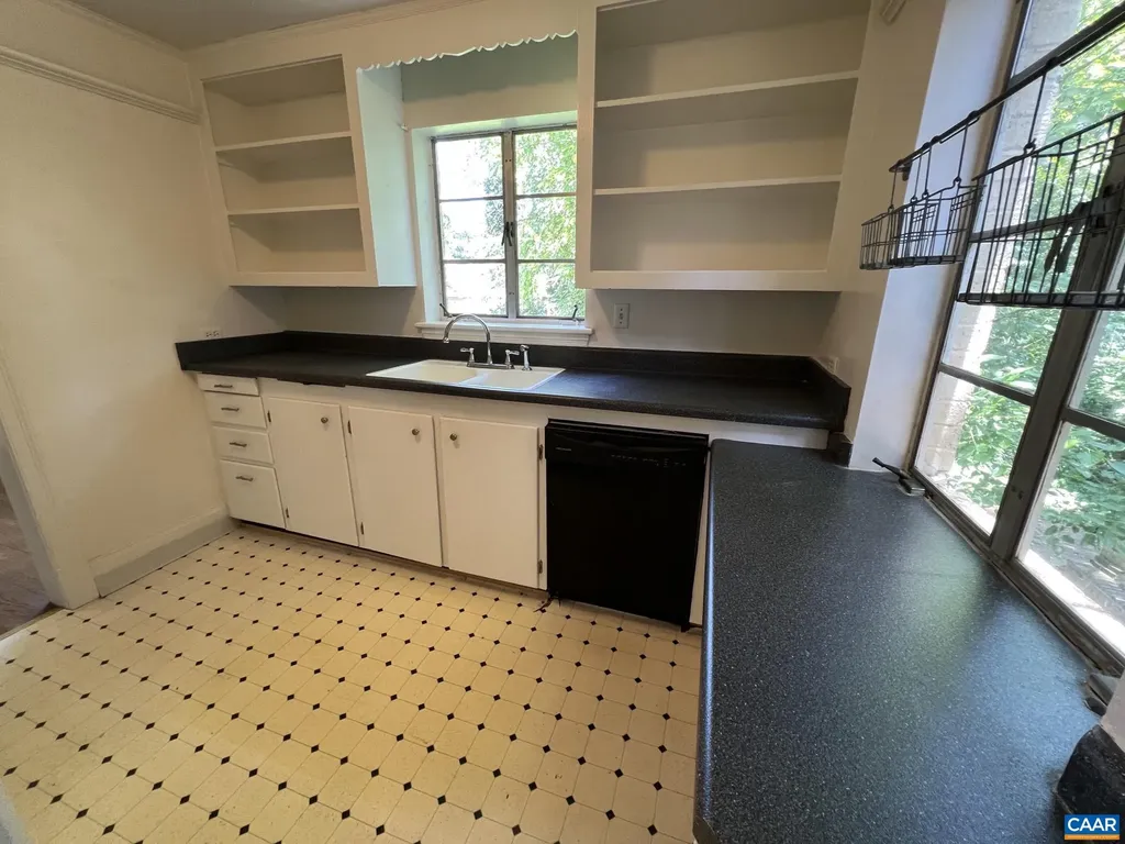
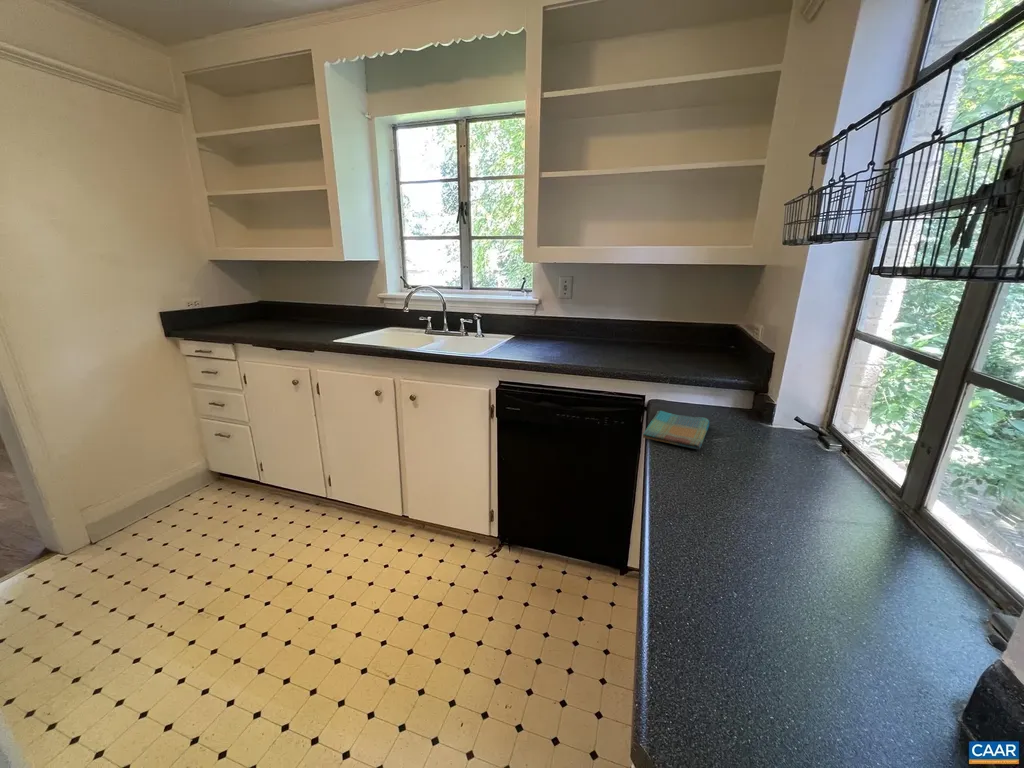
+ dish towel (677, 428)
